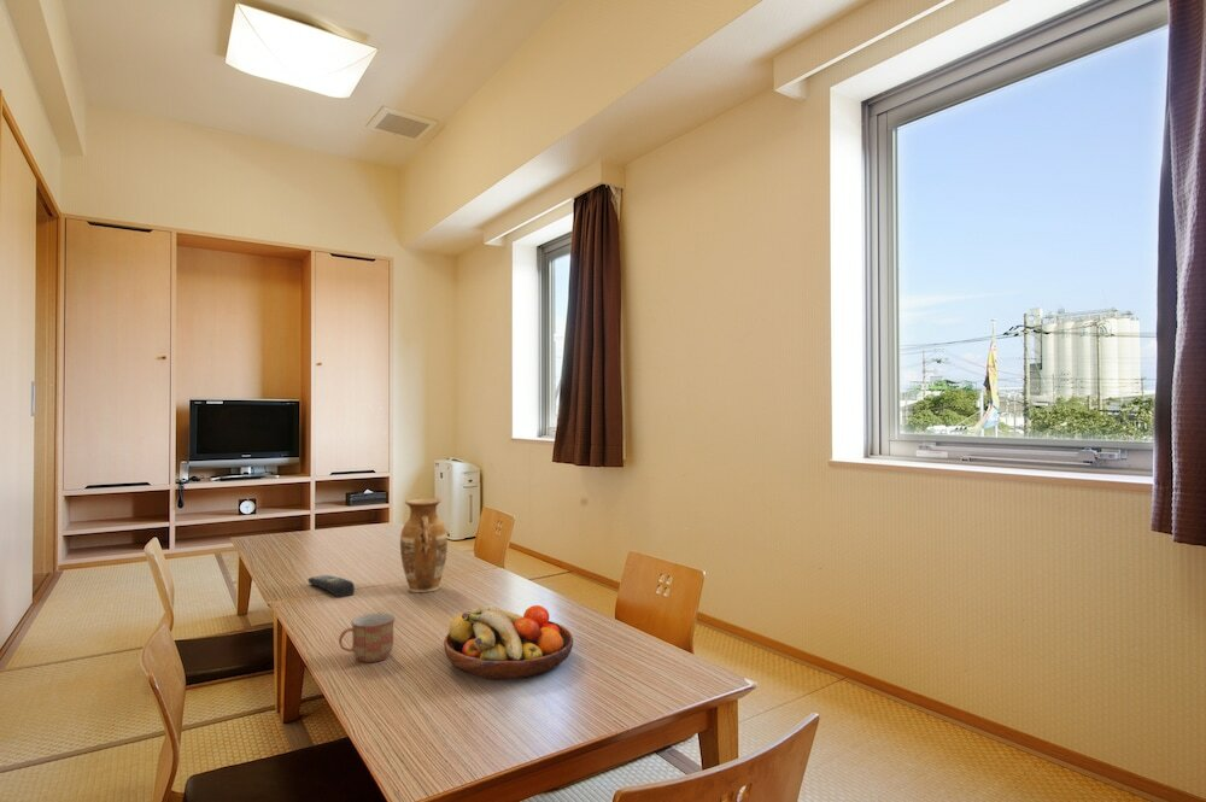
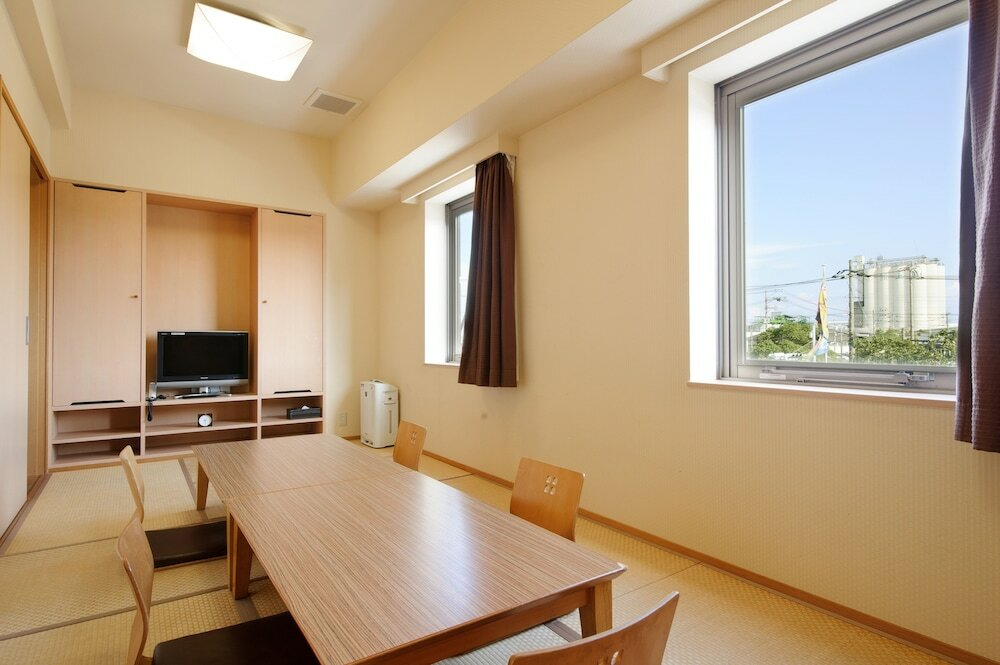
- remote control (330, 584)
- fruit bowl (509, 632)
- vase (423, 544)
- mug (367, 638)
